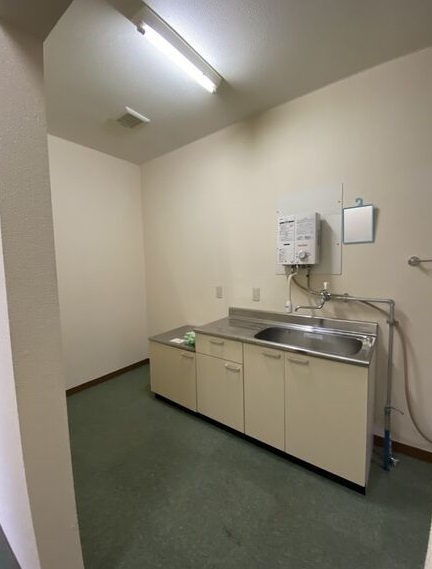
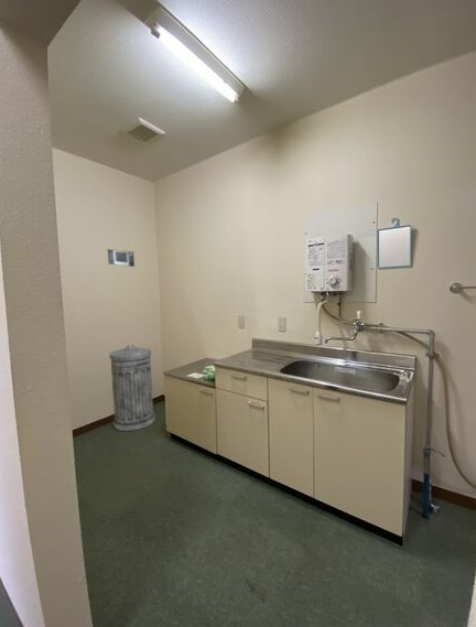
+ calendar (121, 258)
+ trash can (132, 382)
